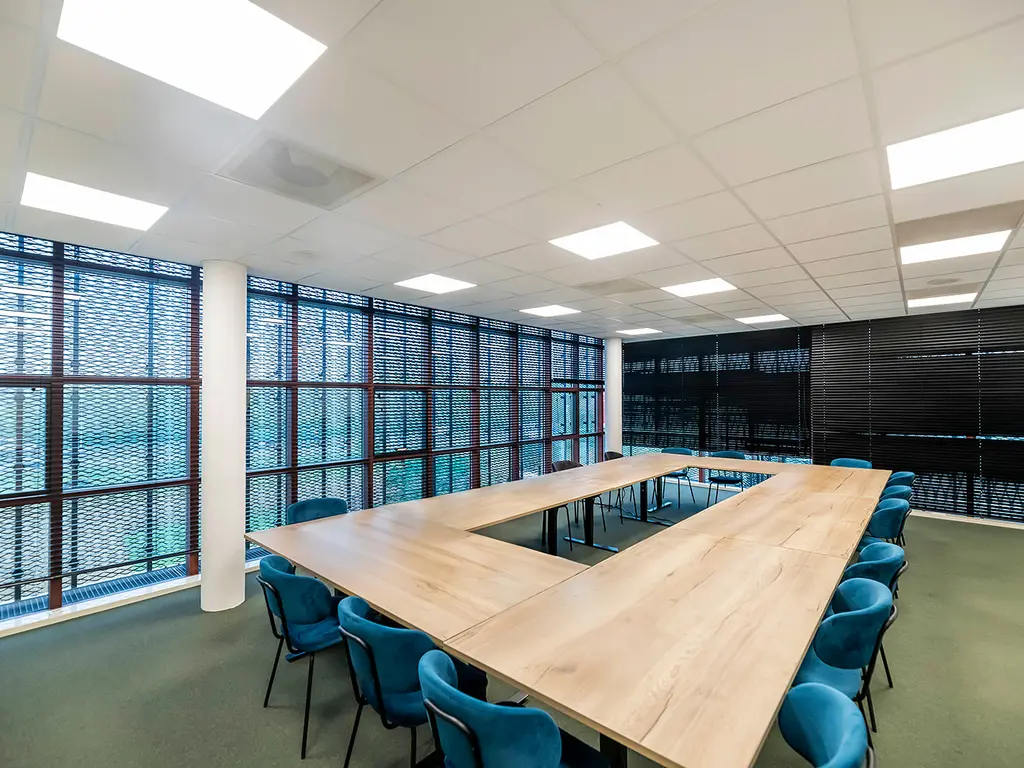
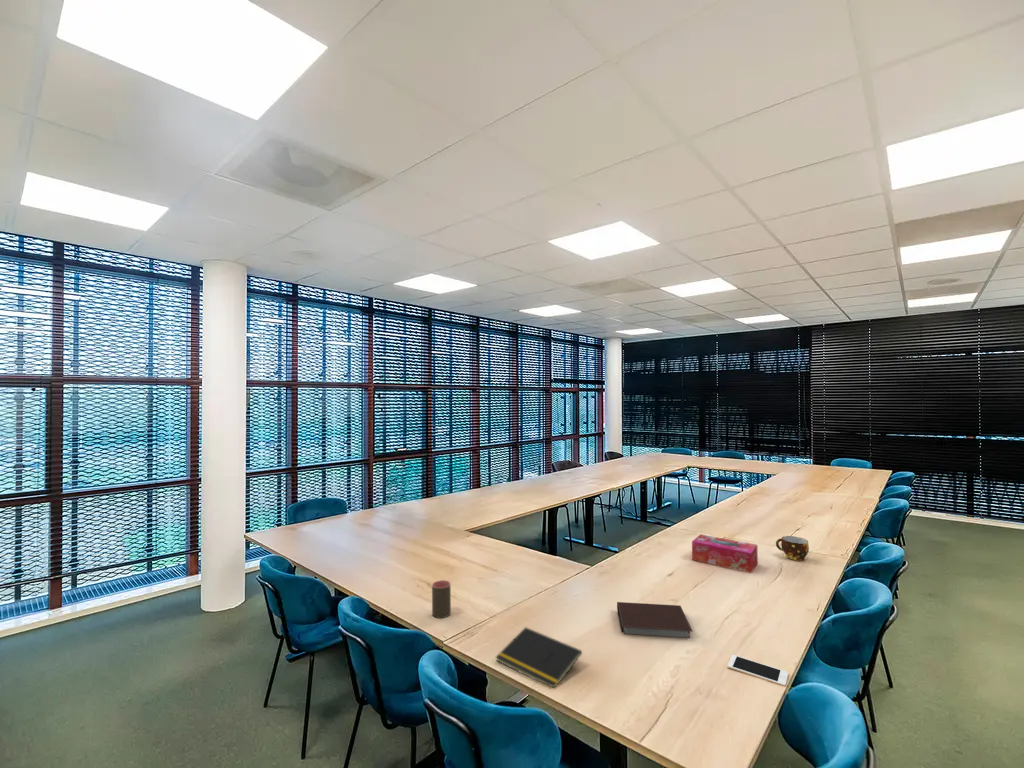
+ notebook (652, 619)
+ cup (441, 598)
+ tissue box (724, 552)
+ cup (793, 548)
+ cell phone (757, 669)
+ notepad (538, 655)
